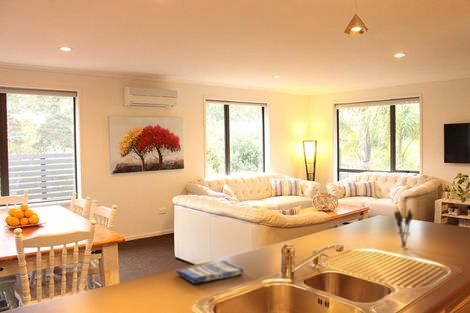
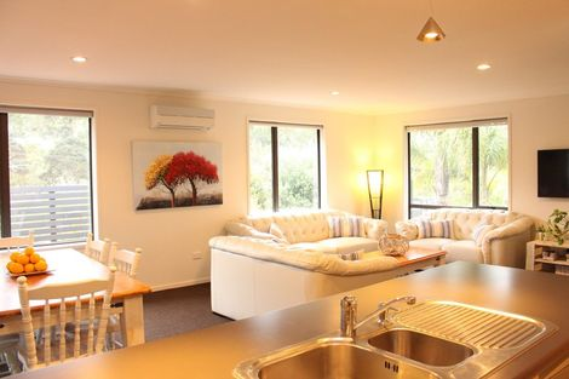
- dish towel (210, 270)
- utensil holder (405, 227)
